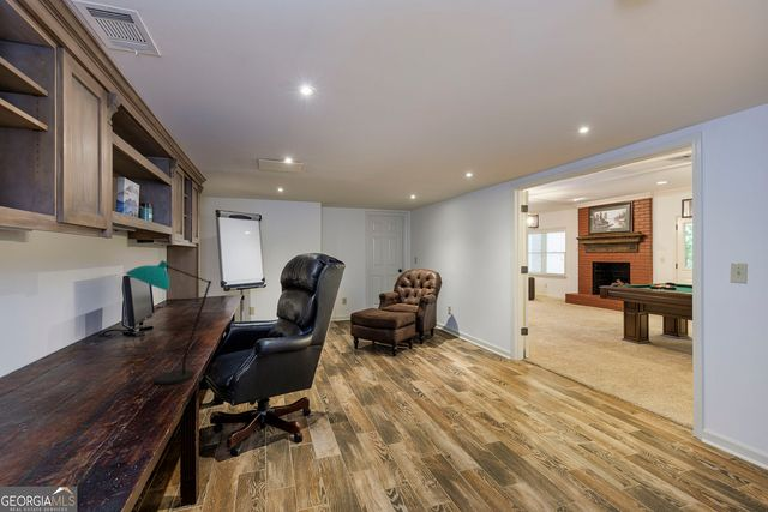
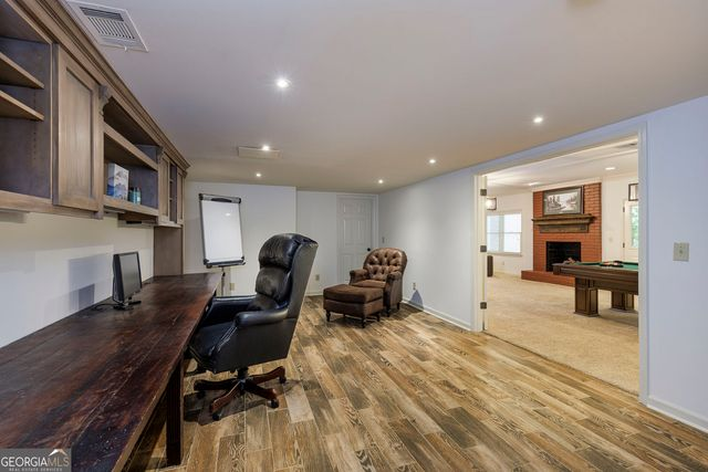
- desk lamp (193, 327)
